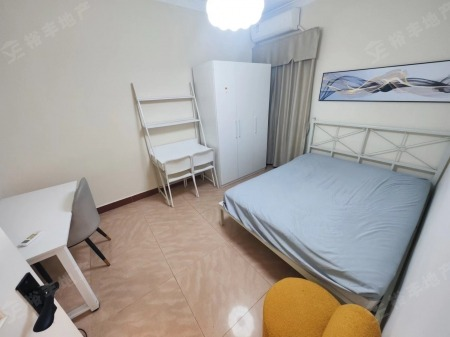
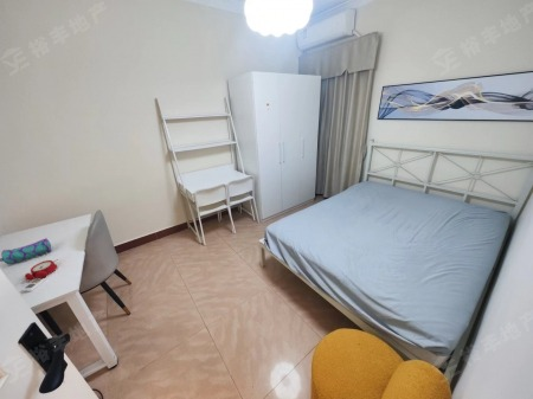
+ alarm clock (40, 270)
+ pencil case (27, 250)
